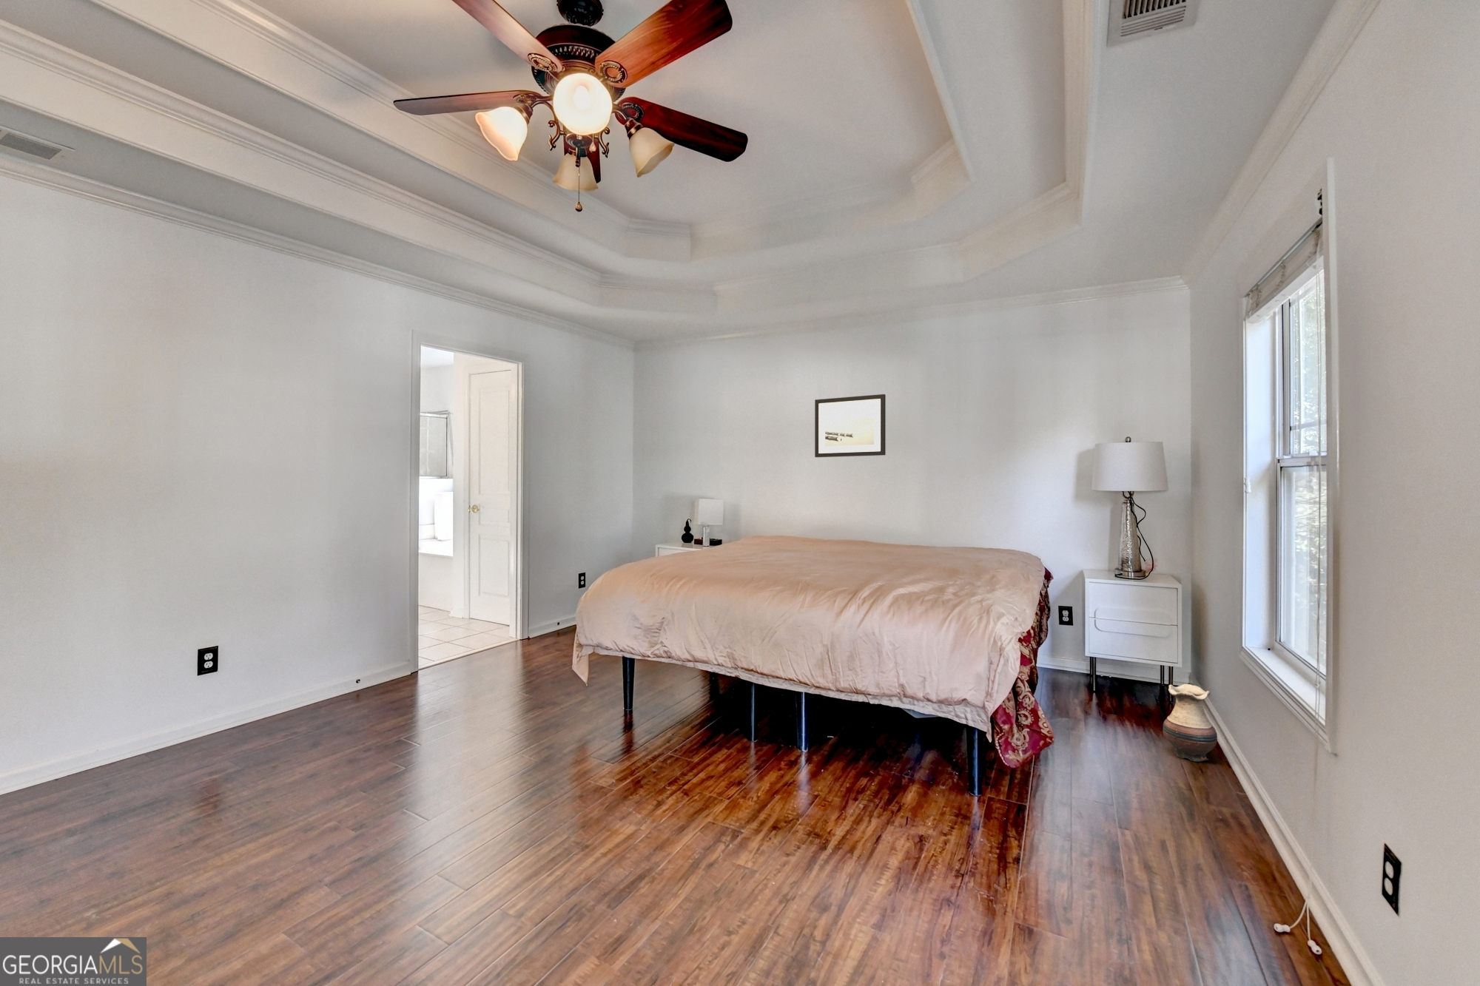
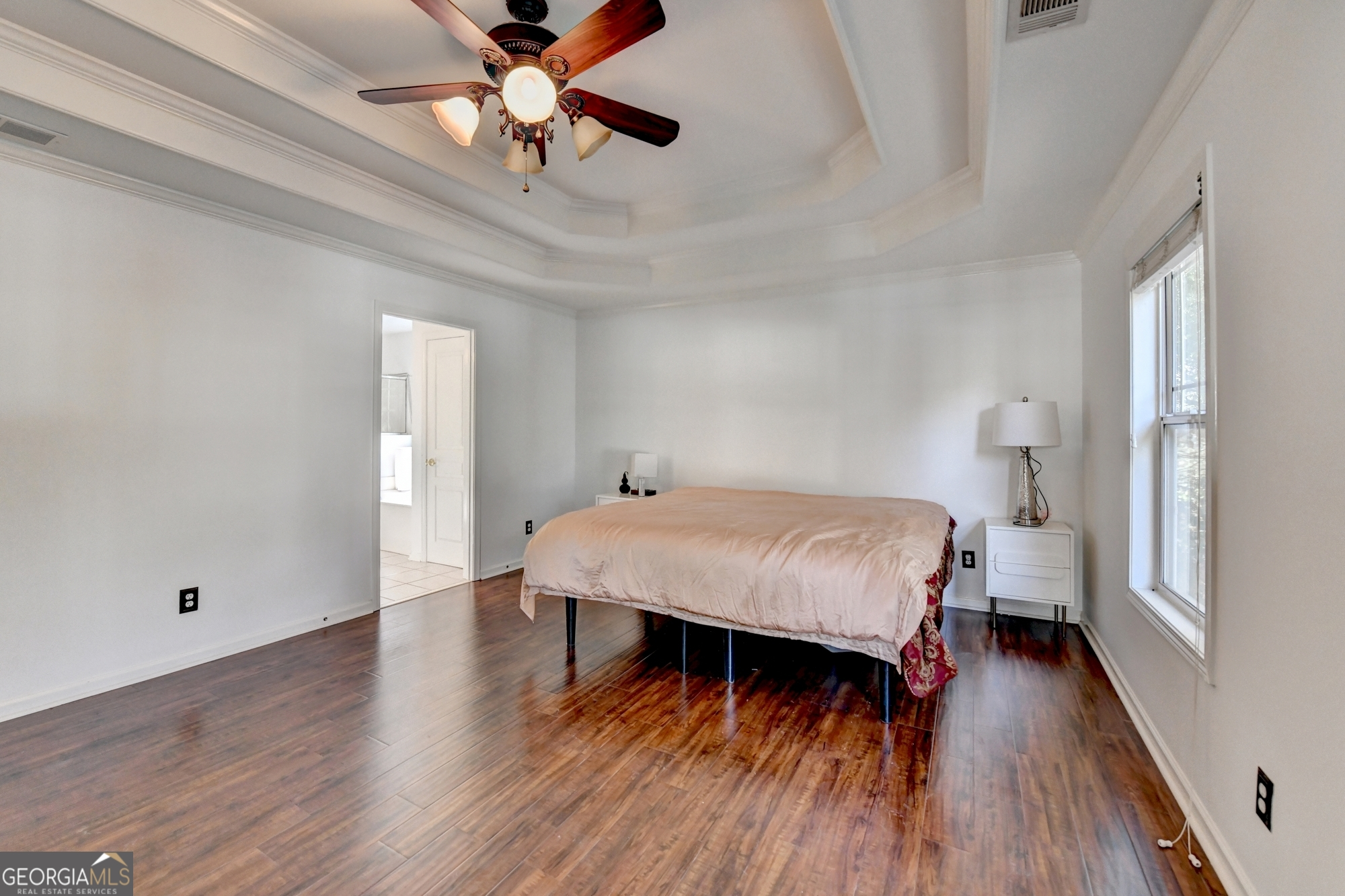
- wall art (848, 426)
- vase (1190, 722)
